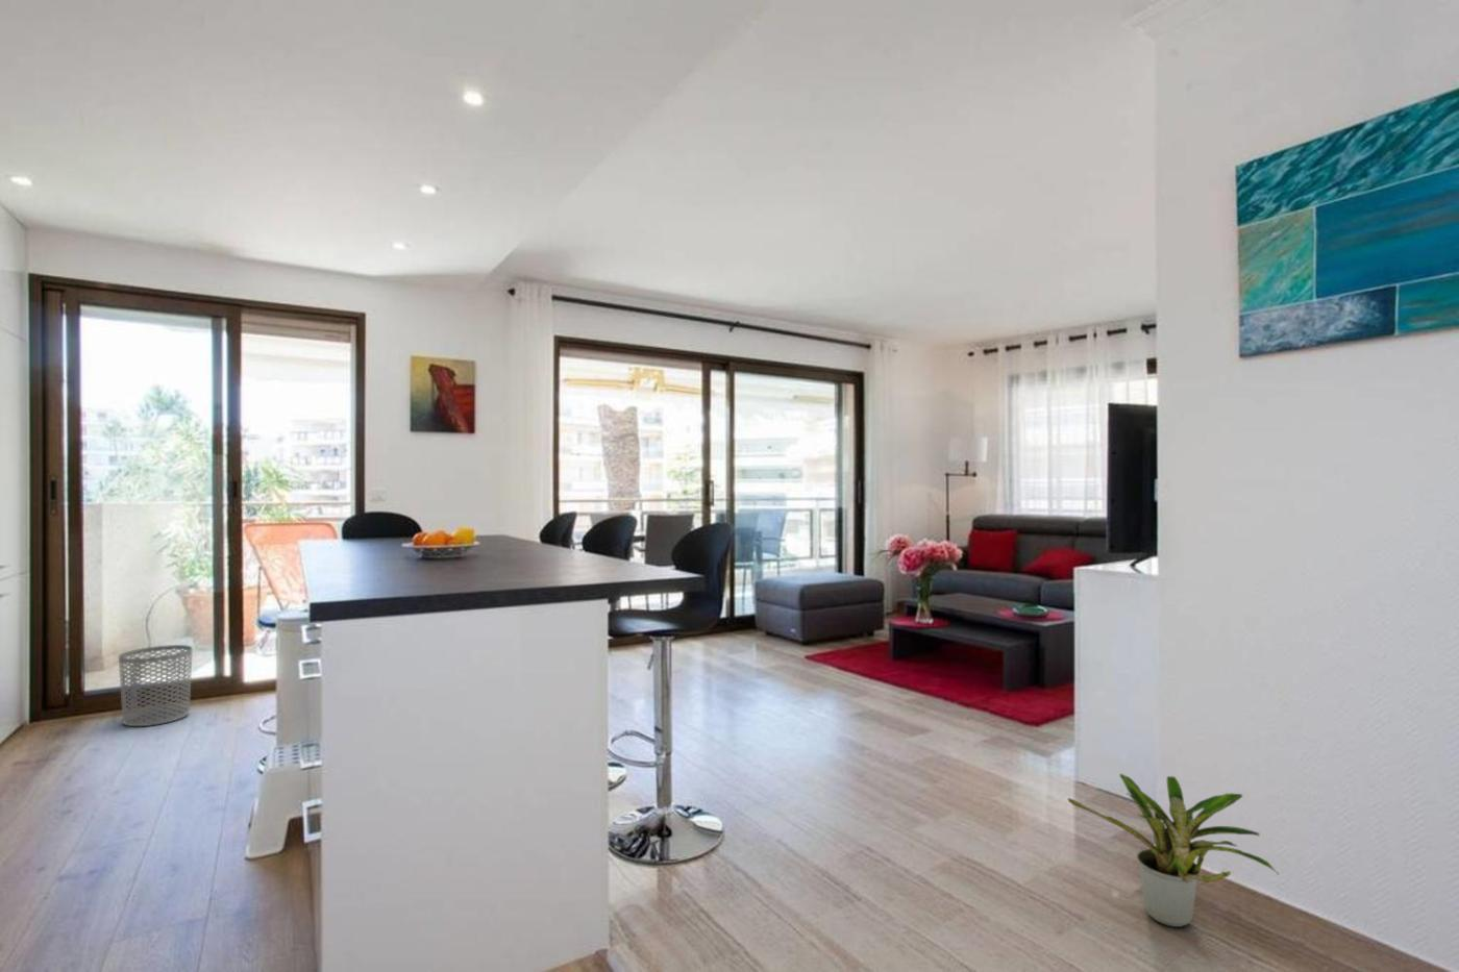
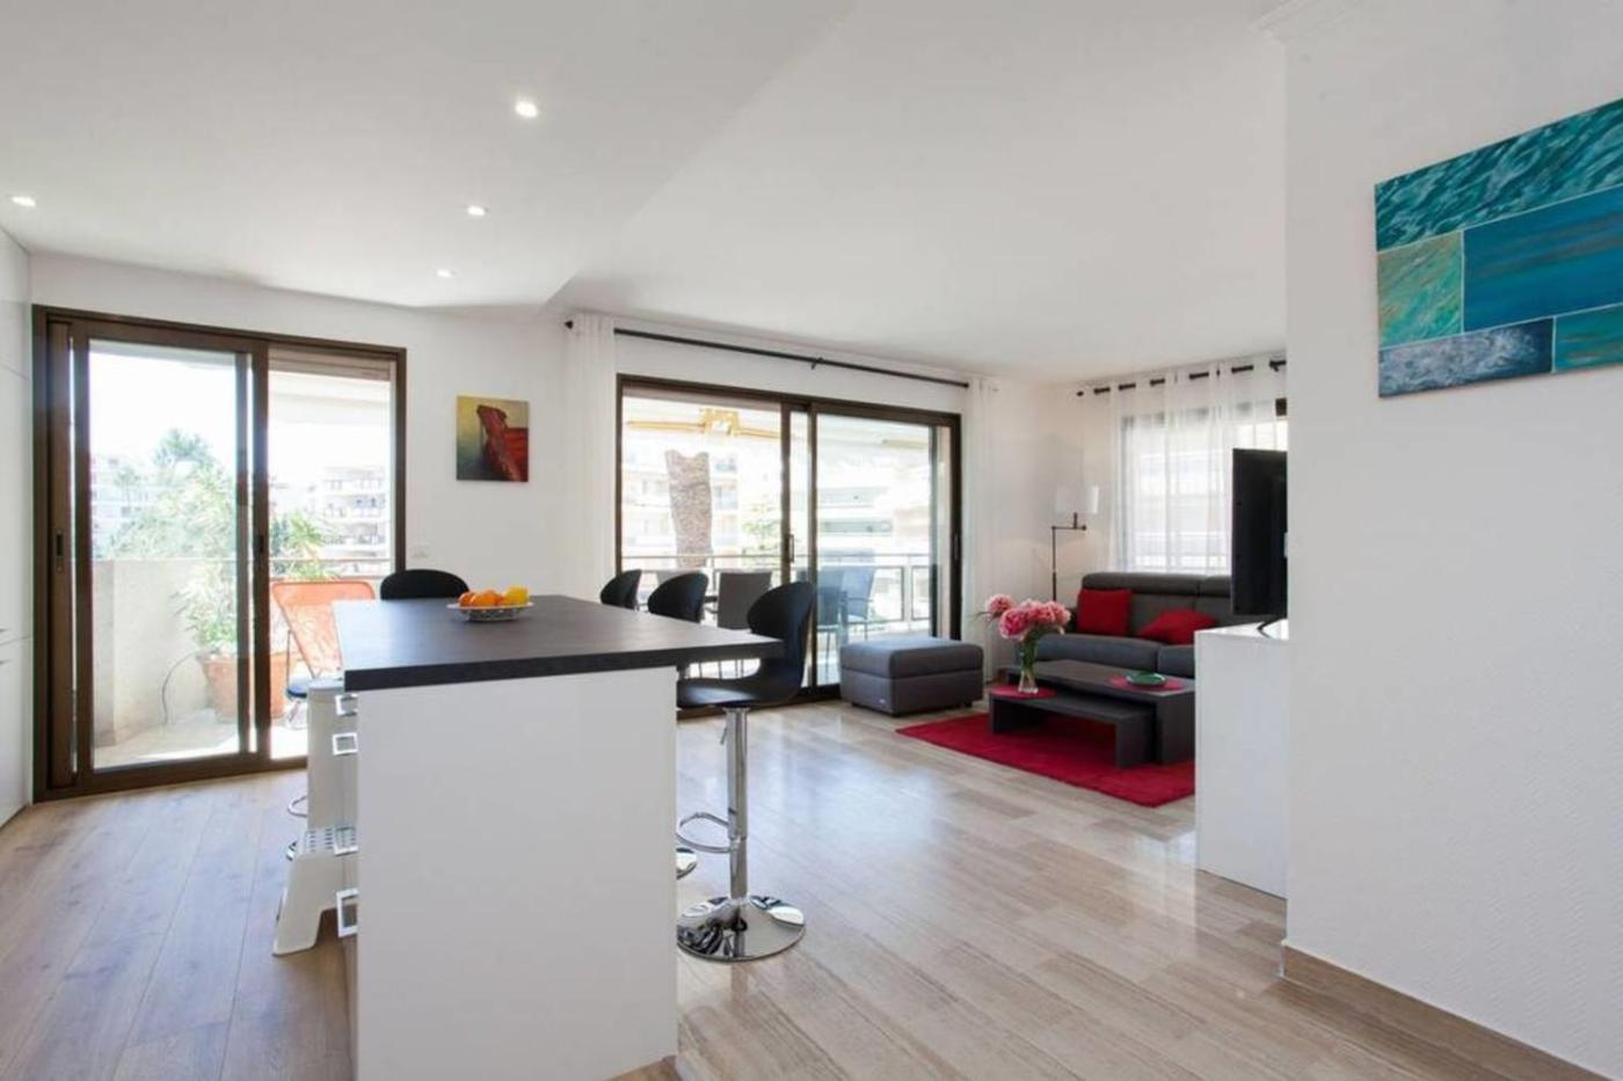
- potted plant (1175, 850)
- waste bin (156, 685)
